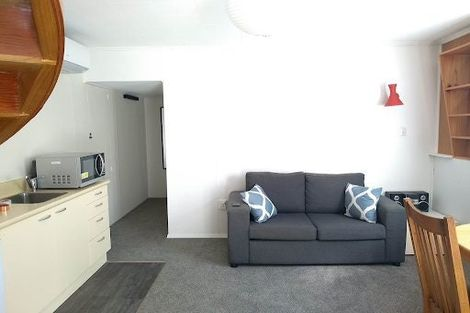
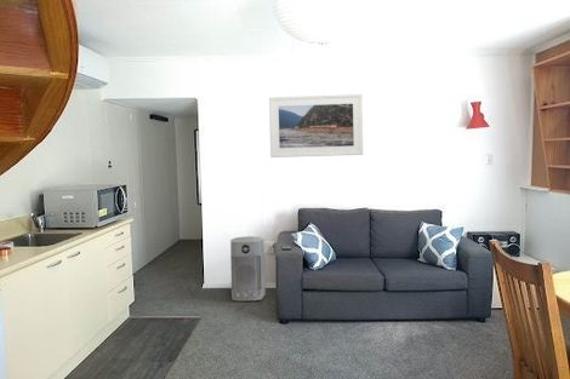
+ air purifier (247, 266)
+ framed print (315, 126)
